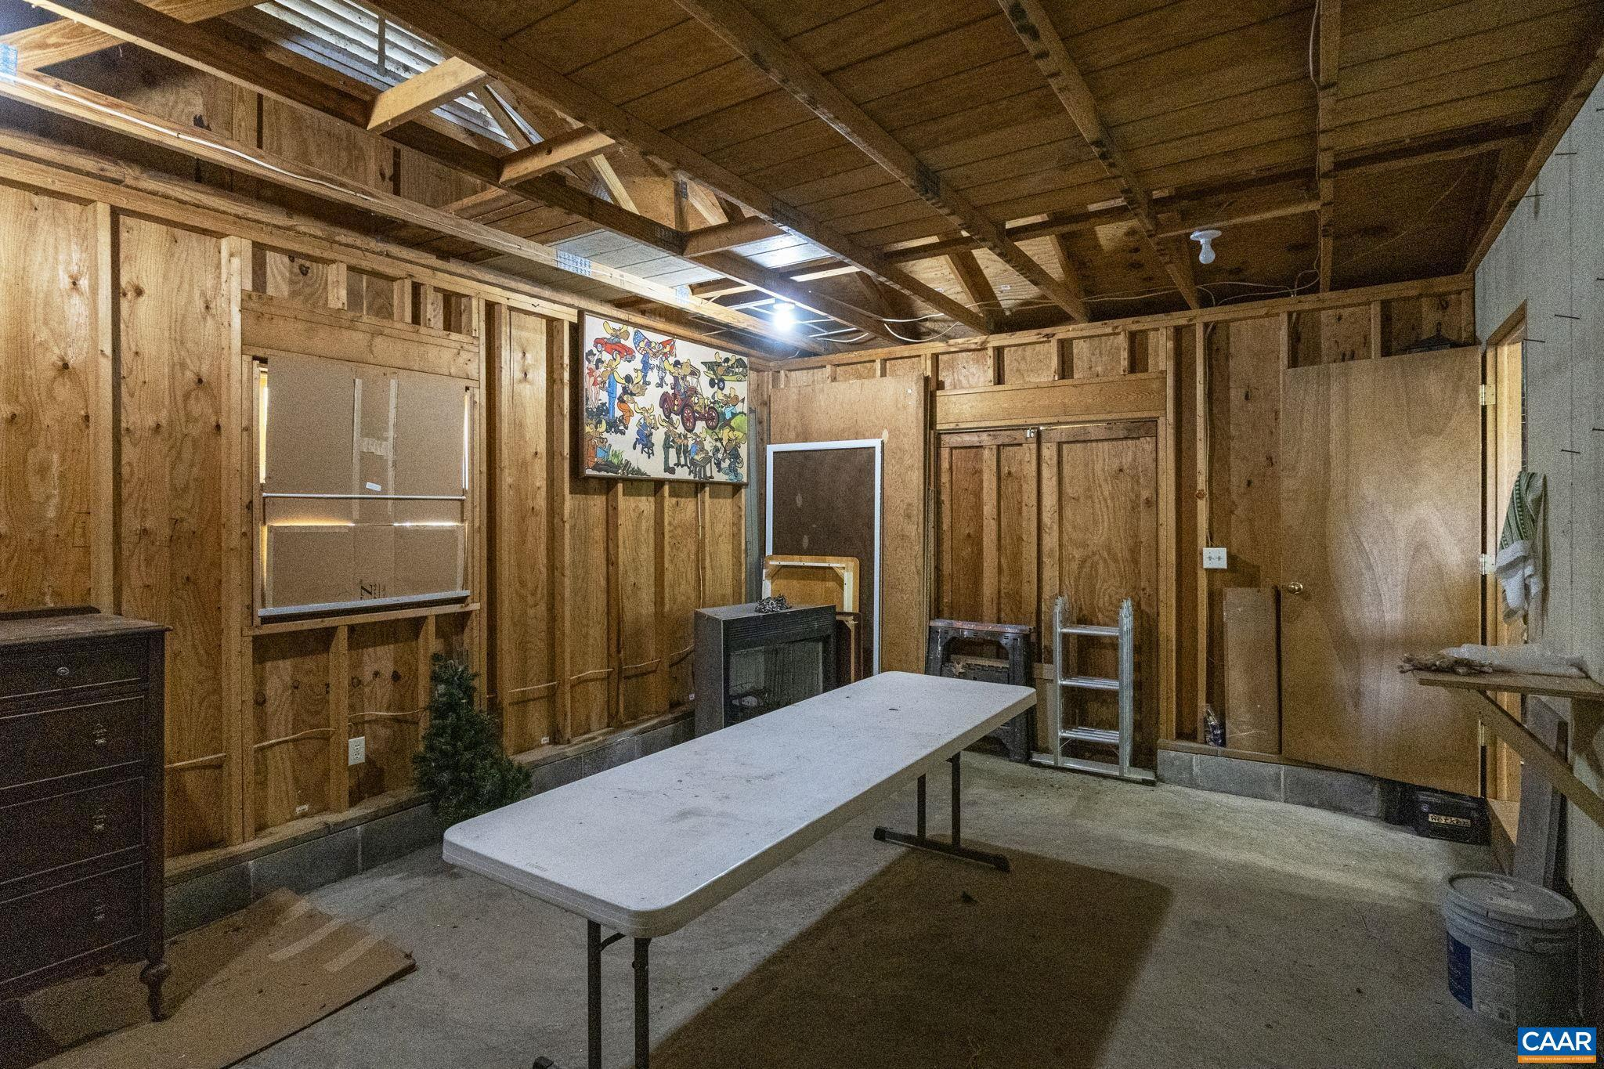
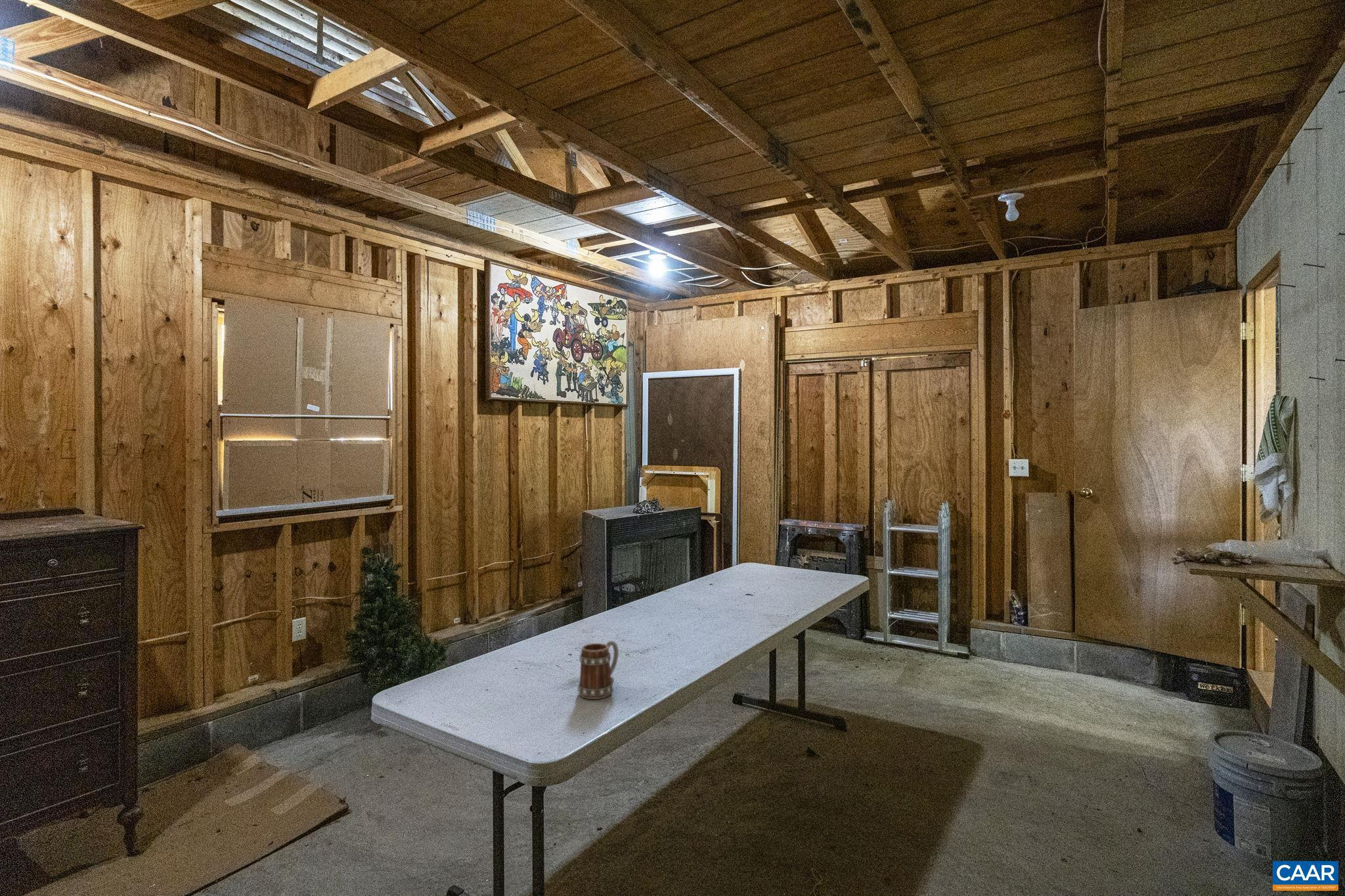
+ mug (600, 668)
